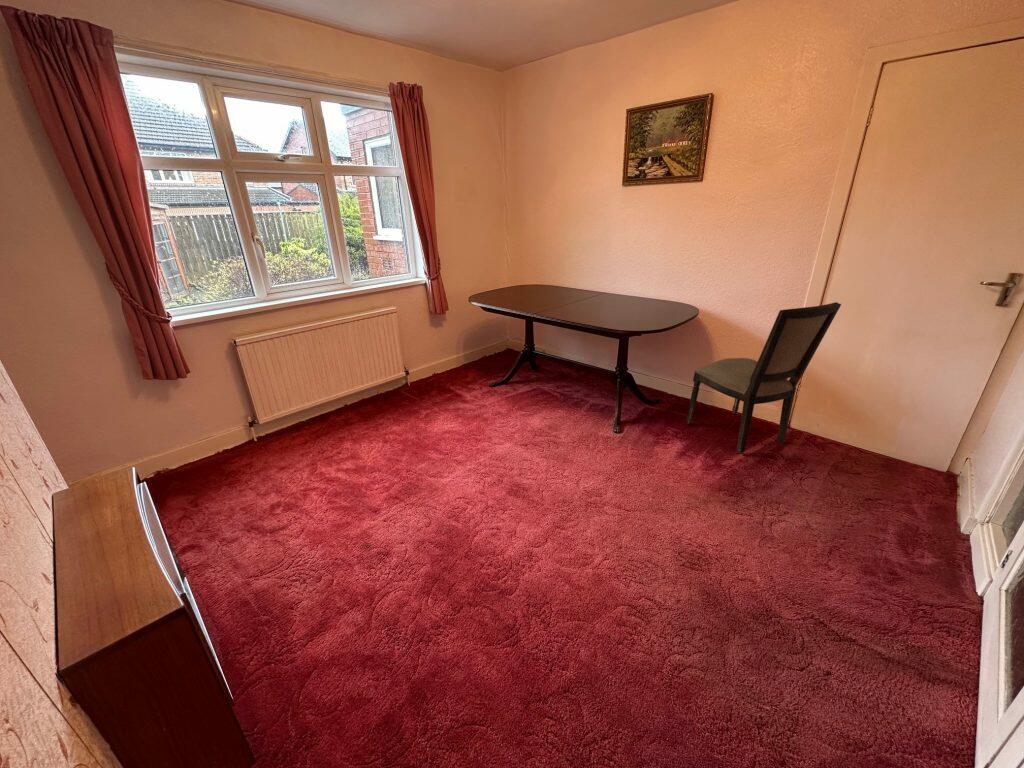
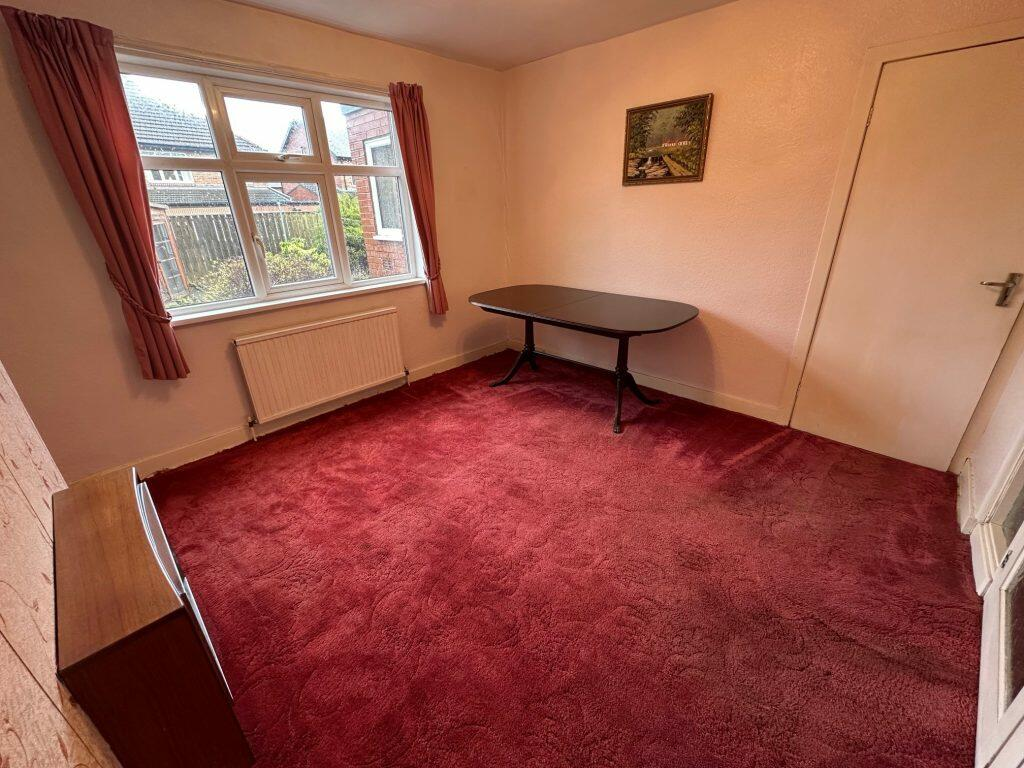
- dining chair (753, 370)
